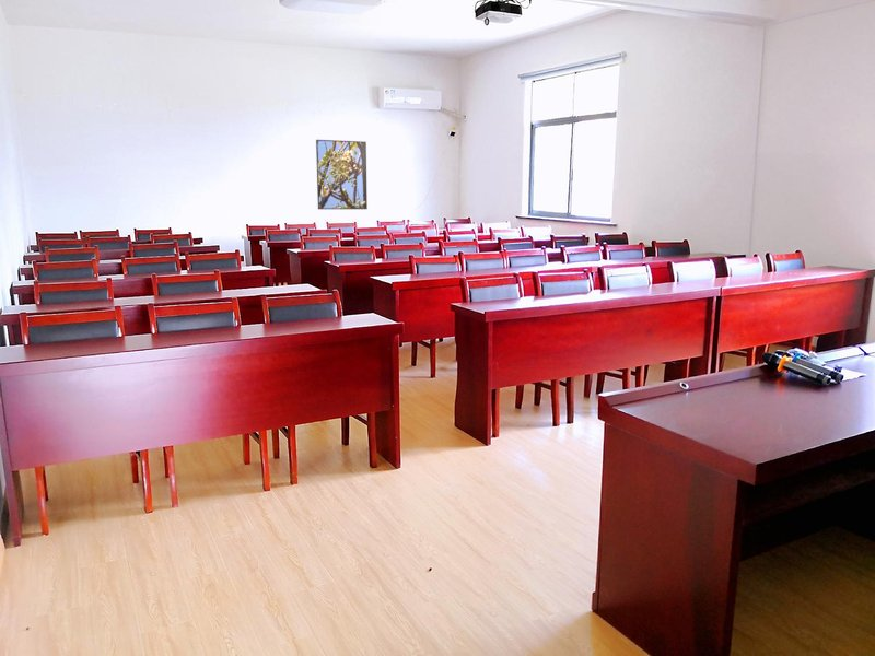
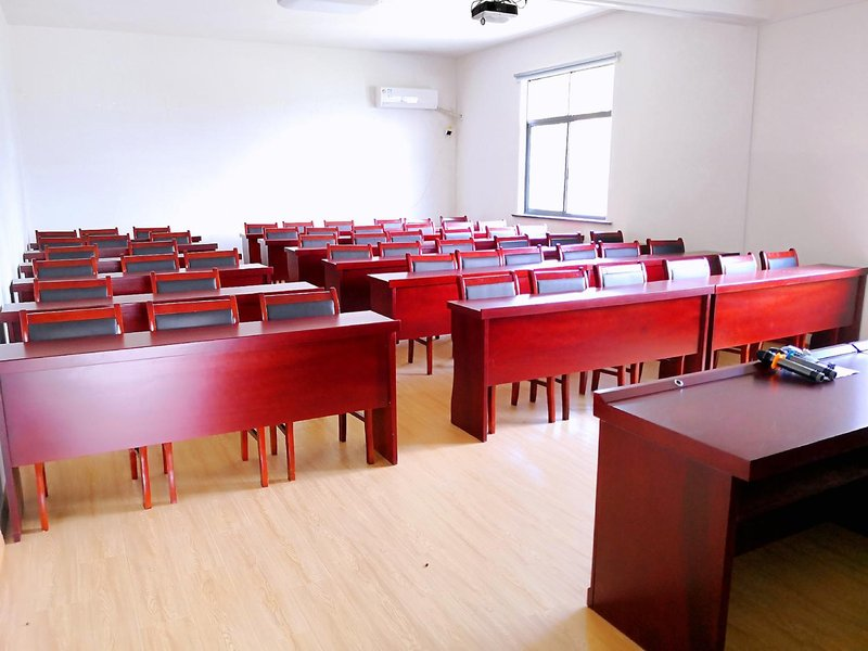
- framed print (341, 175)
